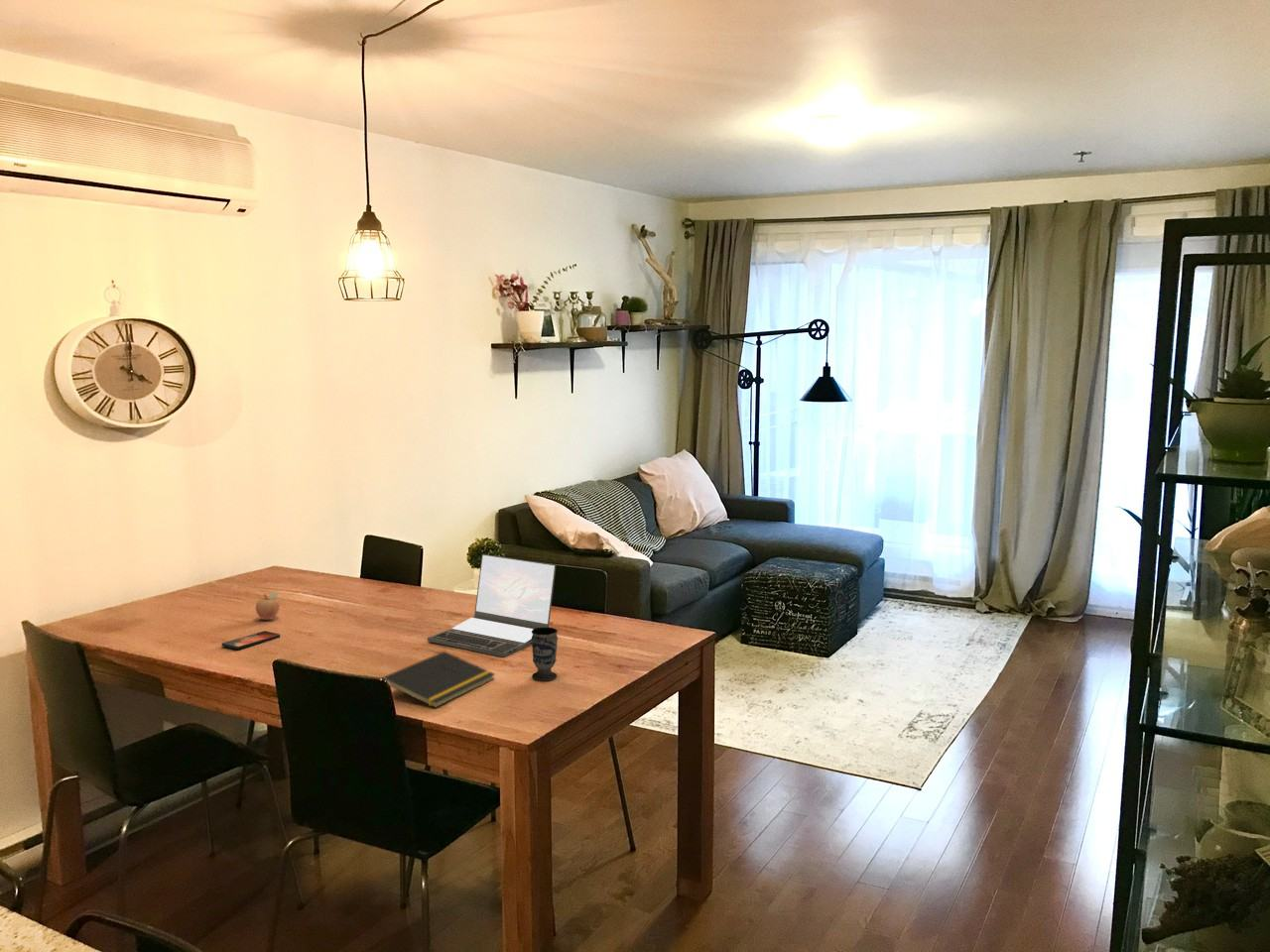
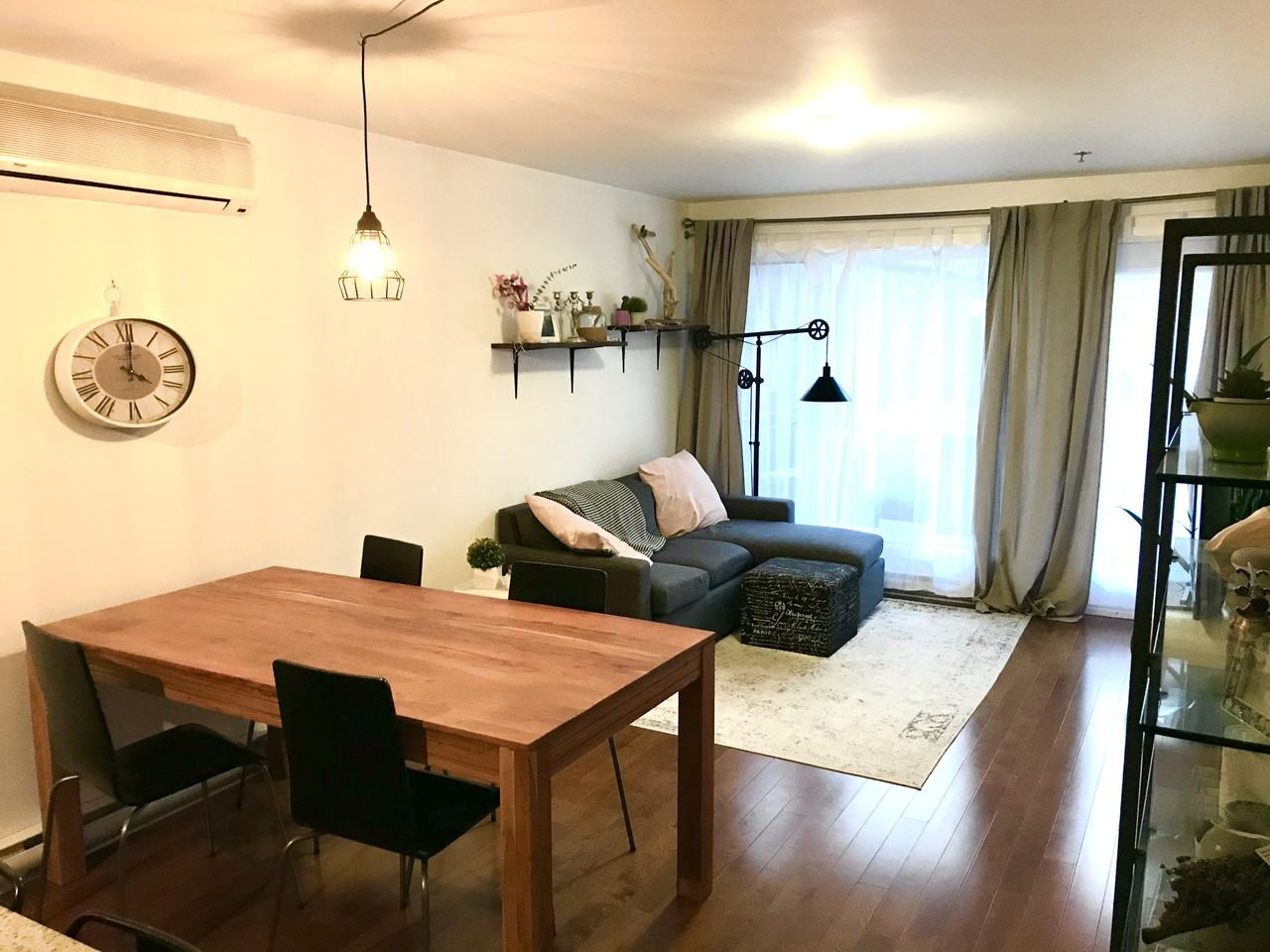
- cup (544, 654)
- laptop (492, 602)
- smartphone (251, 640)
- fruit (268, 606)
- notepad (440, 677)
